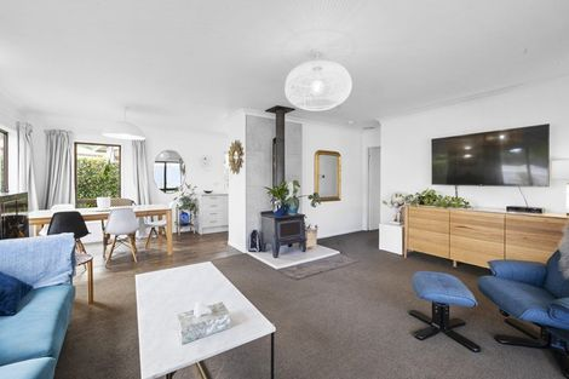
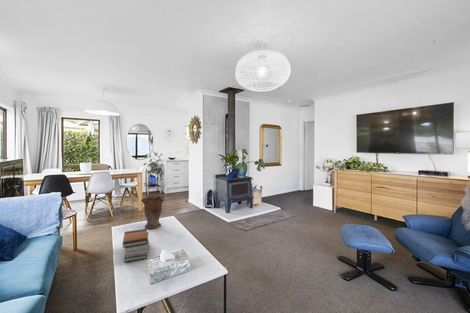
+ book stack (136, 244)
+ vase (153, 212)
